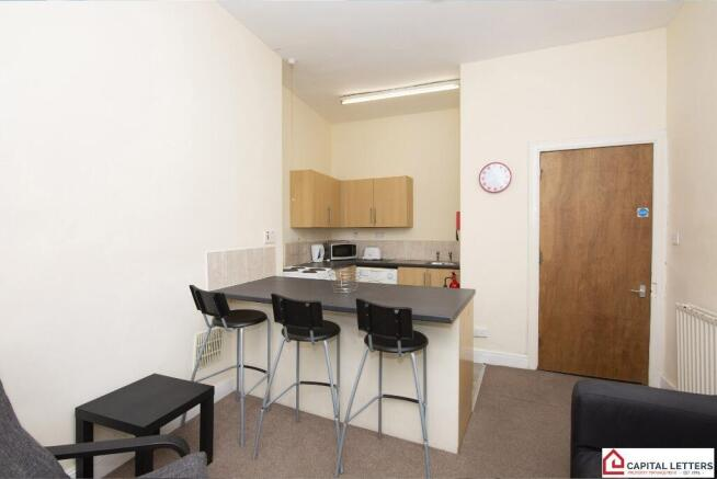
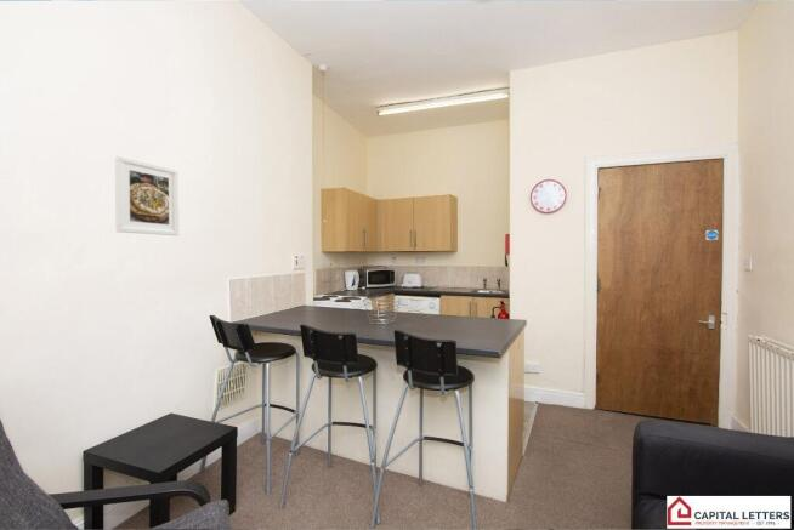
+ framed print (149, 198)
